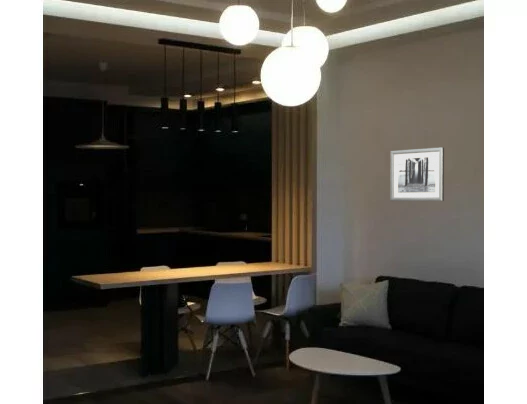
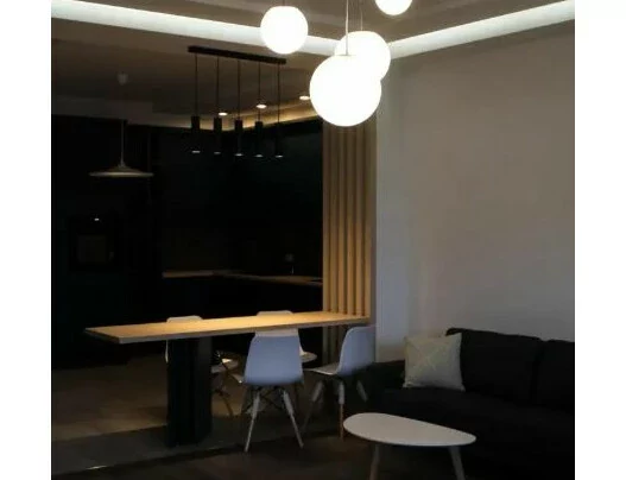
- wall art (416, 175)
